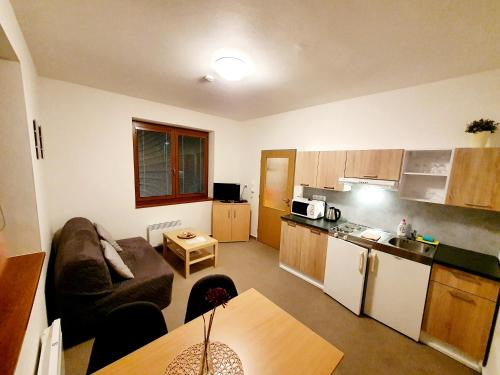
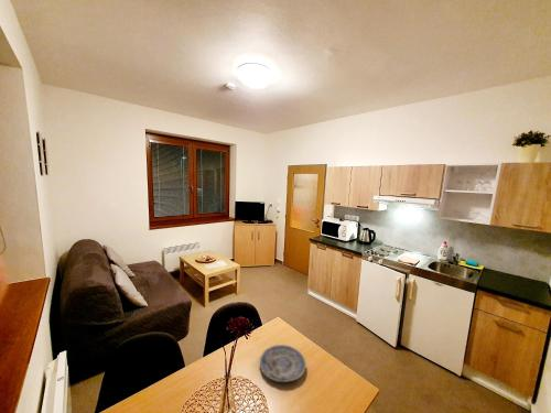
+ plate (282, 362)
